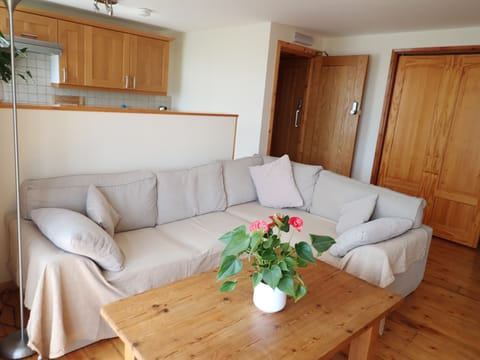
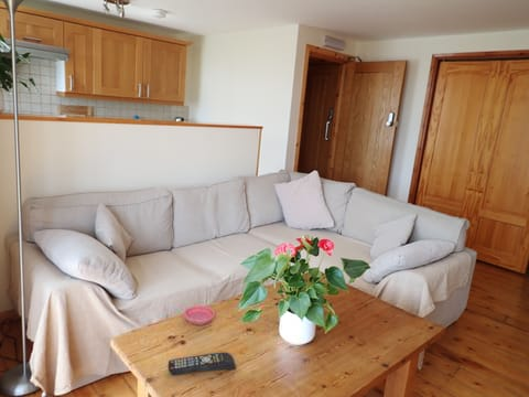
+ saucer (198, 315)
+ remote control (202, 363)
